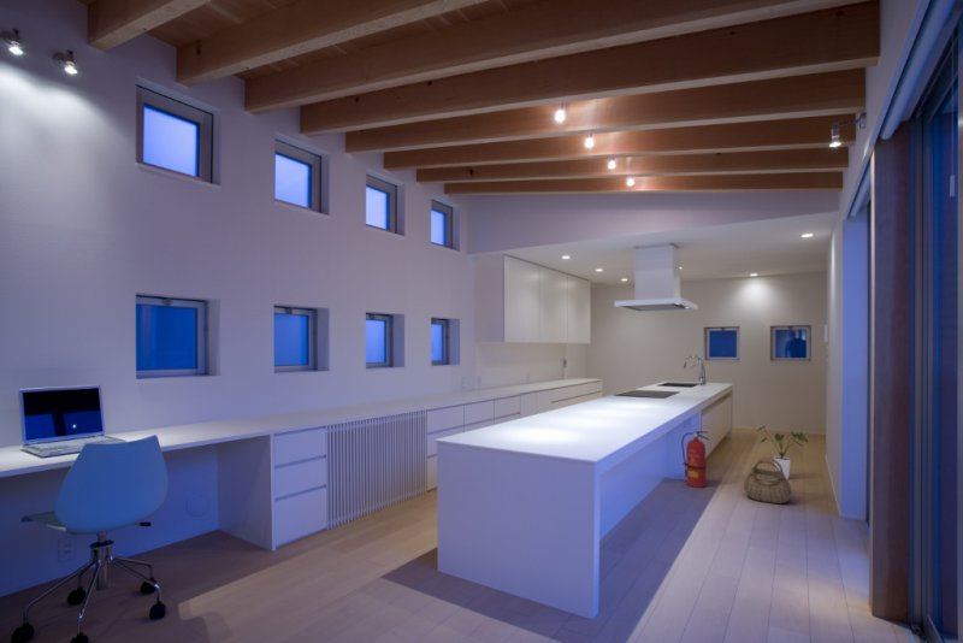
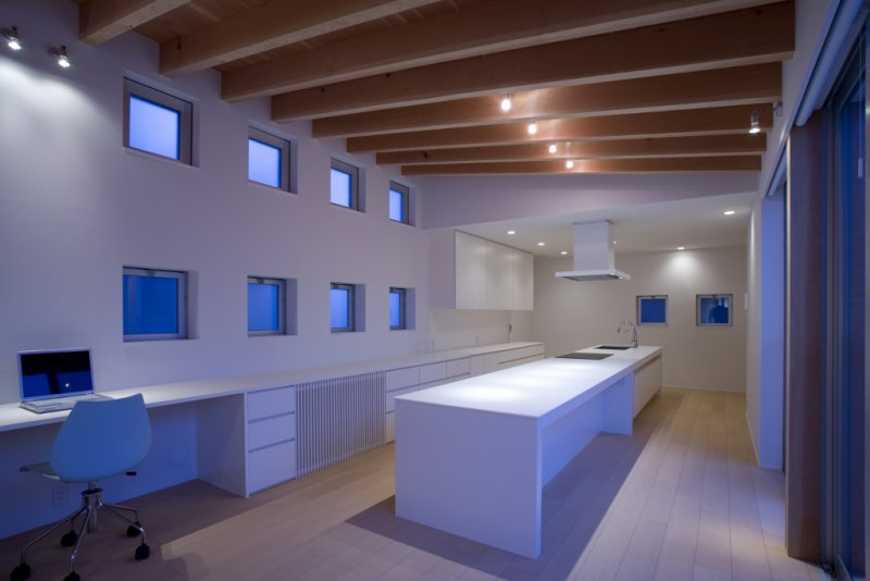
- fire extinguisher (695, 458)
- basket (767, 479)
- house plant (782, 453)
